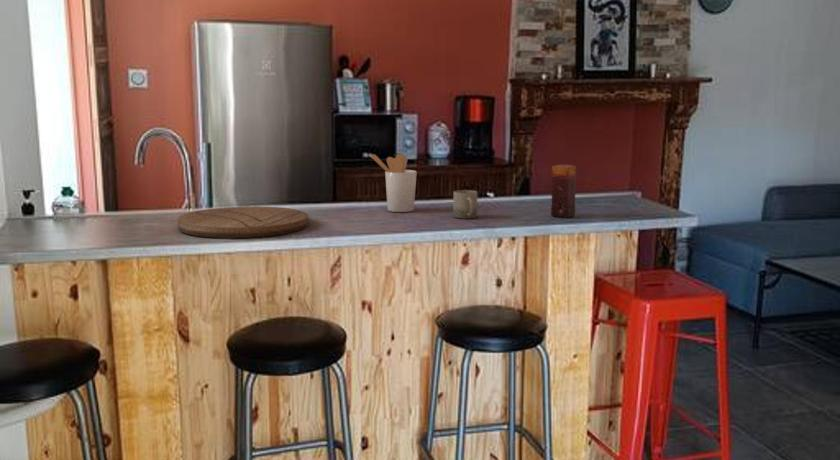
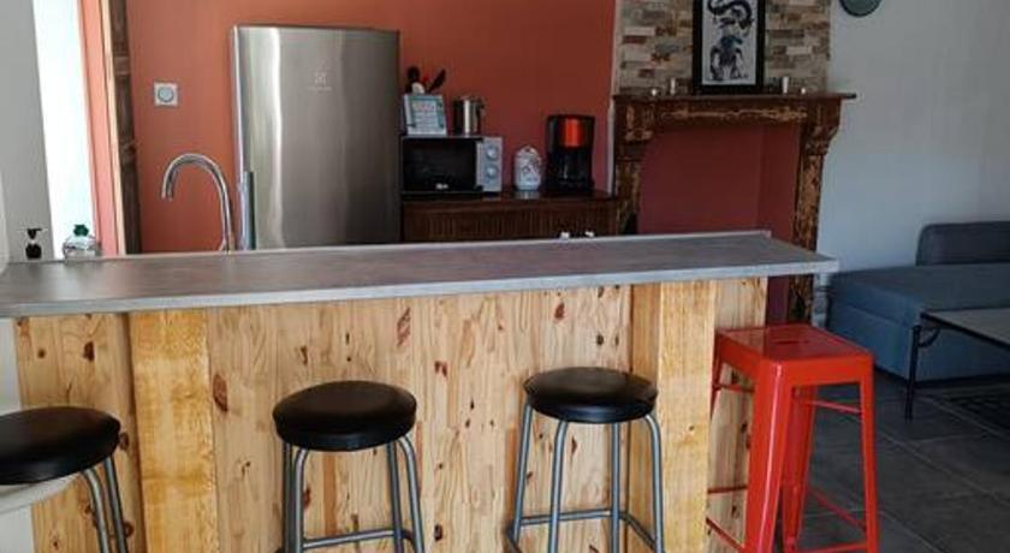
- utensil holder (392, 181)
- cup (466, 204)
- candle (563, 190)
- cutting board (244, 220)
